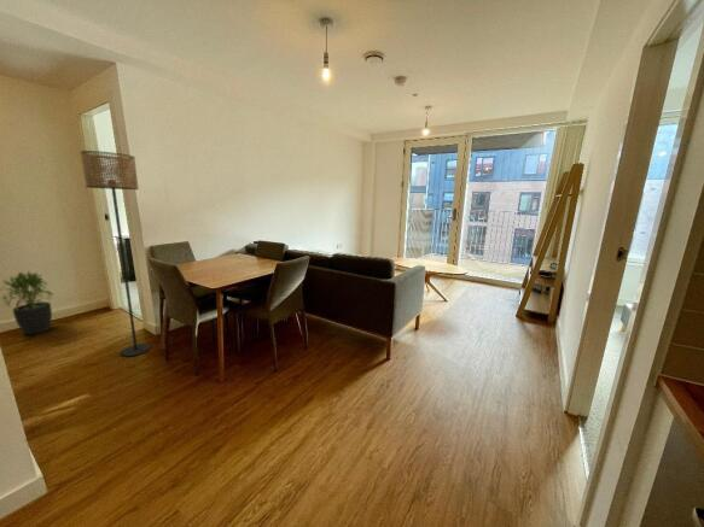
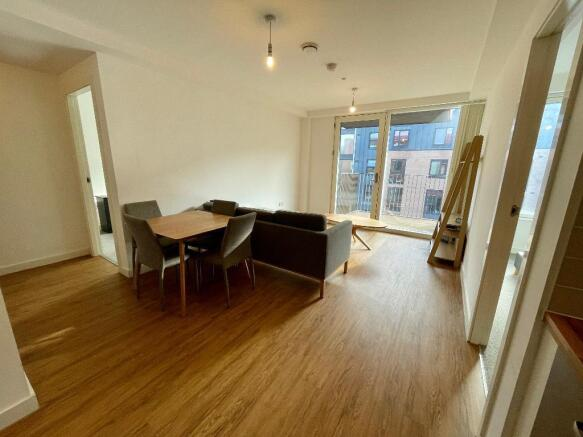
- potted plant (27, 301)
- floor lamp (123, 259)
